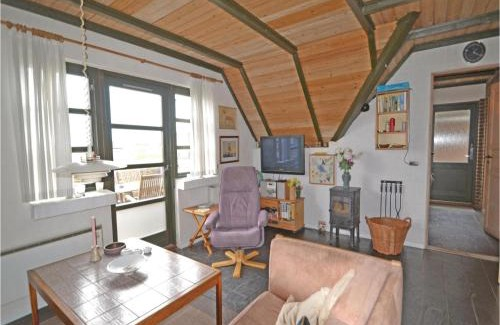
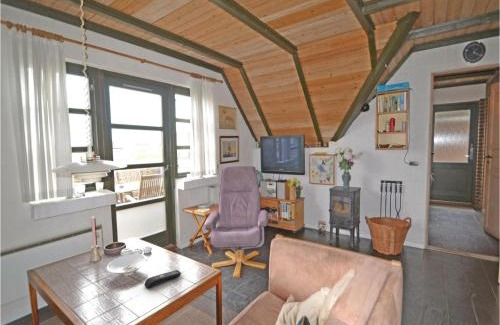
+ remote control (163, 277)
